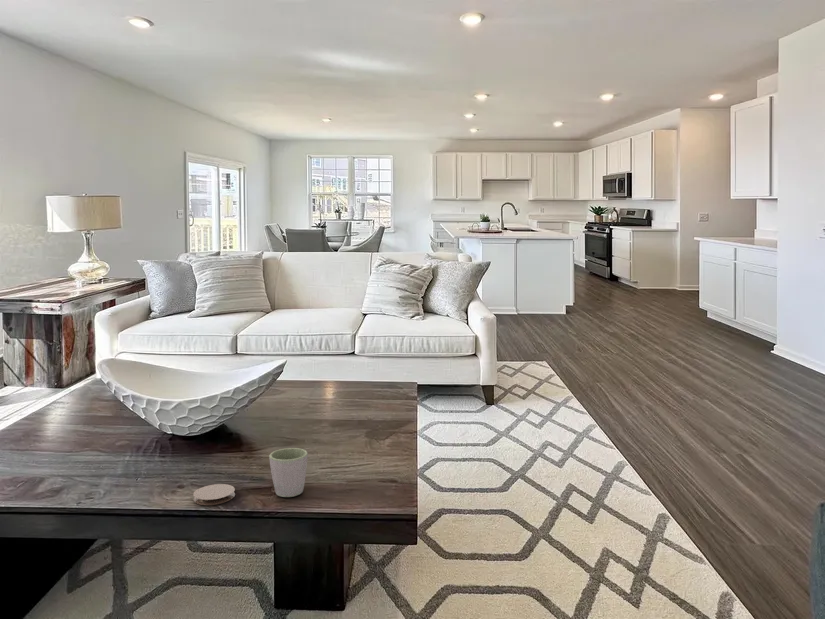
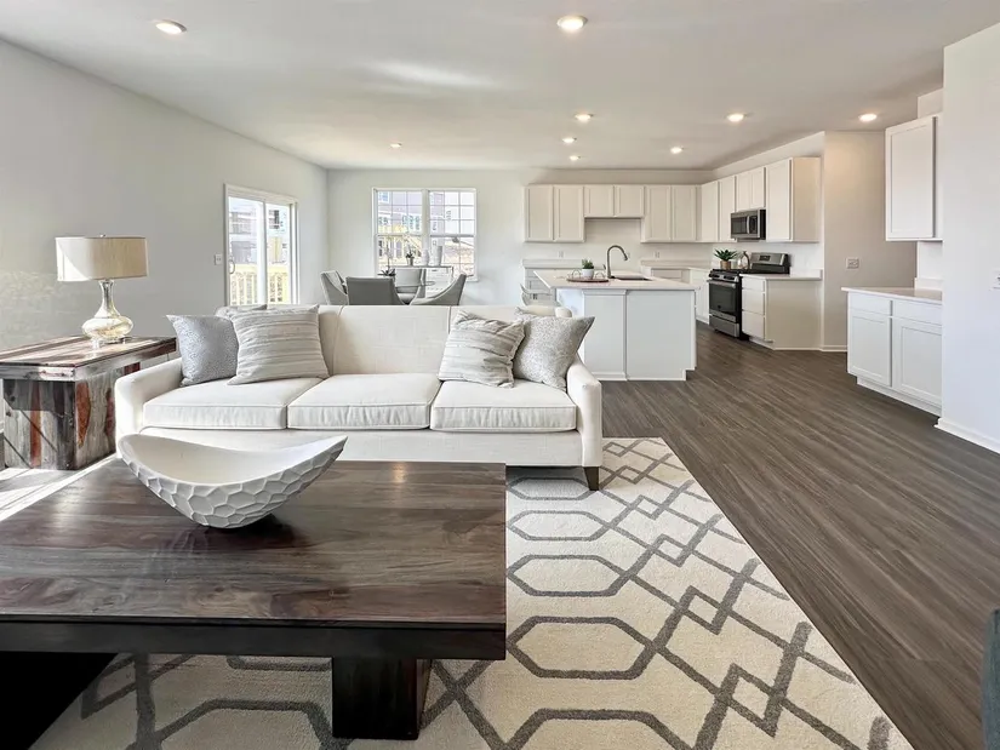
- coaster (214, 494)
- mug (289, 470)
